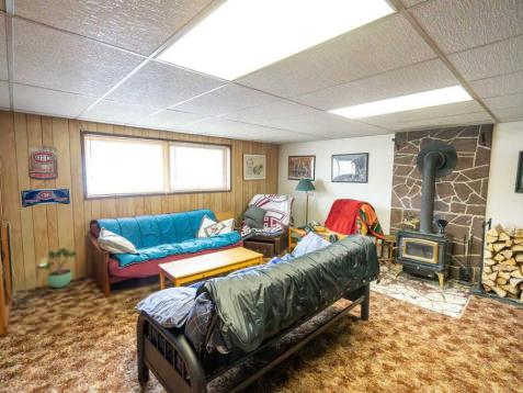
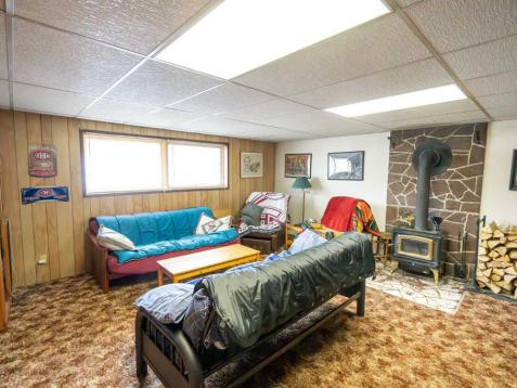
- potted plant (60, 267)
